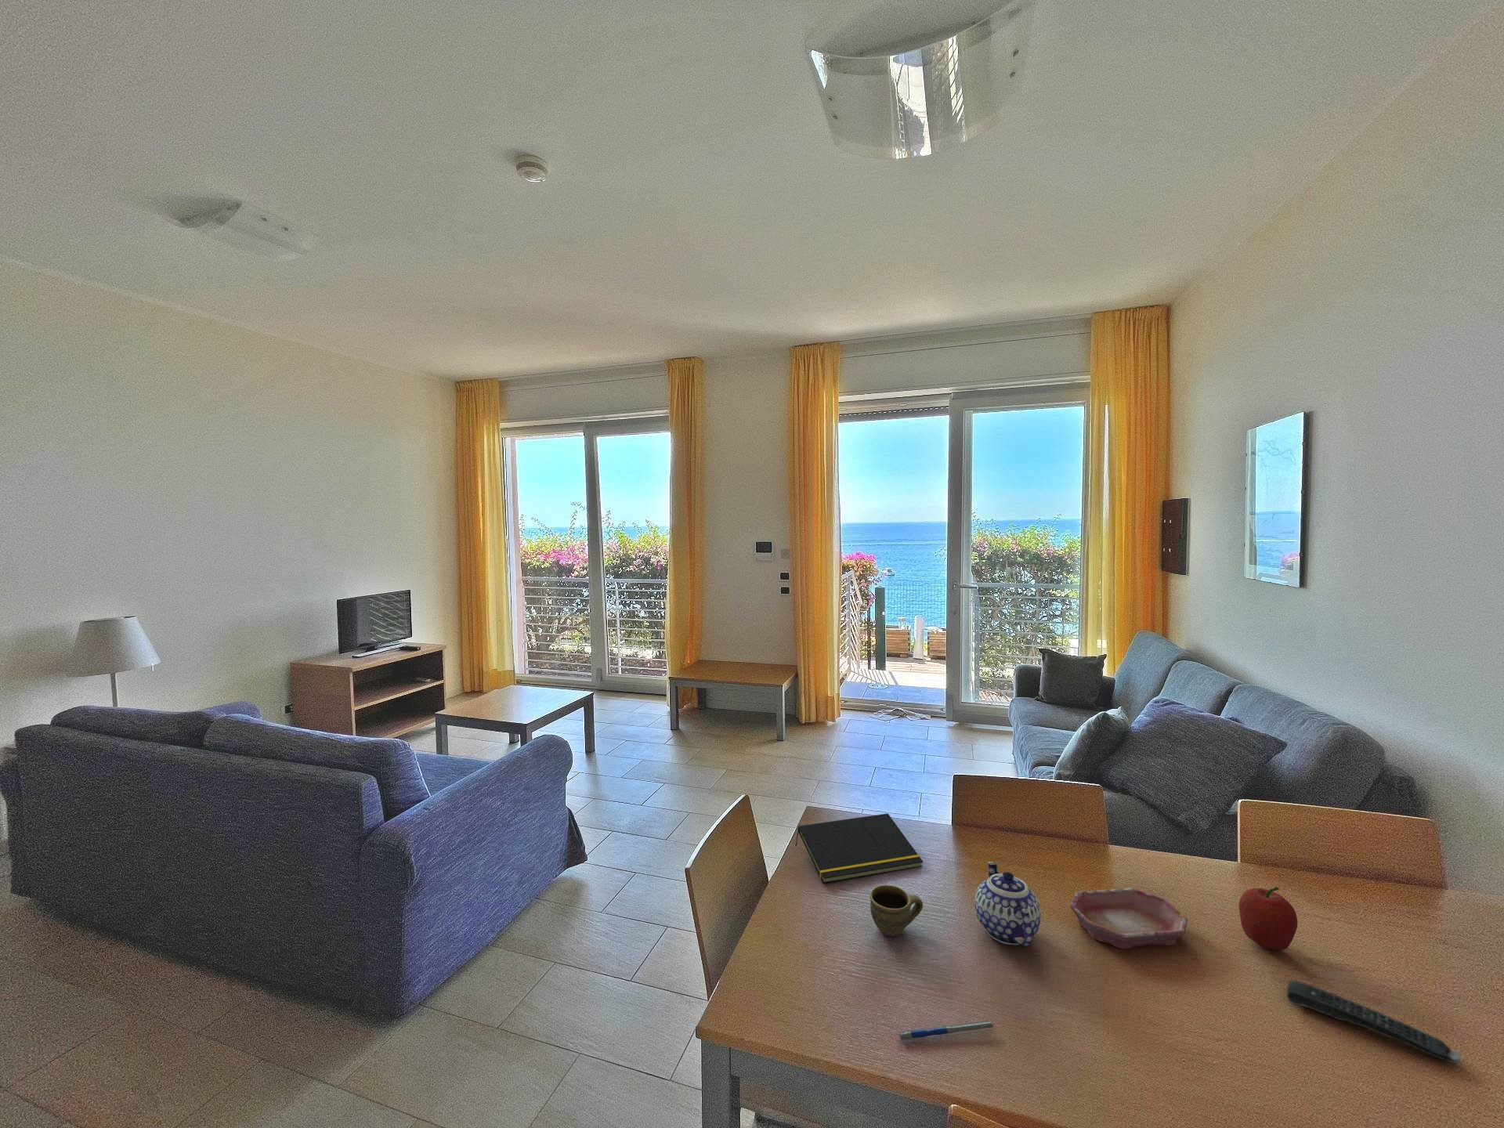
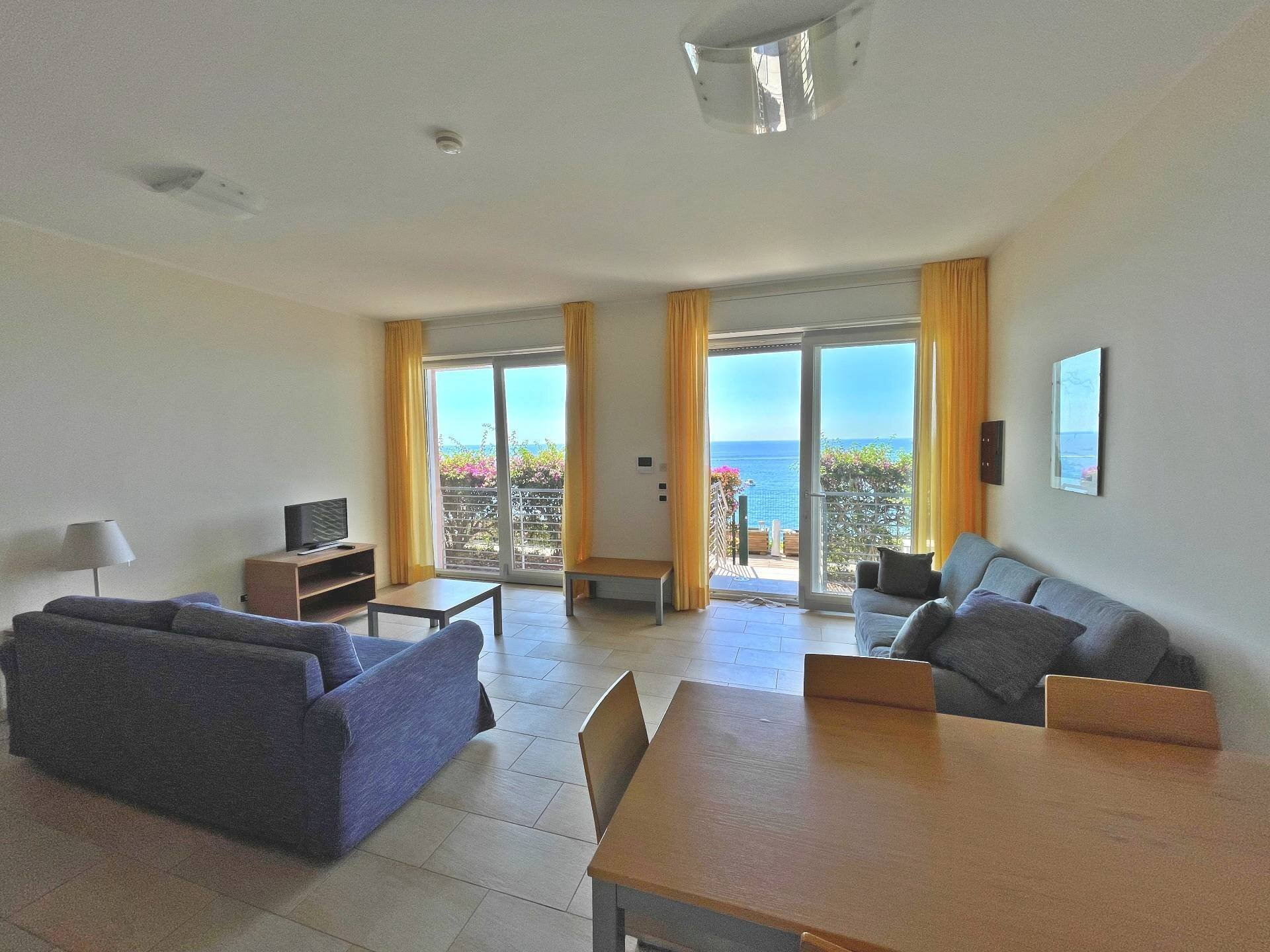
- notepad (857, 845)
- teapot (1008, 903)
- cup (896, 912)
- fruit (1267, 916)
- pen (947, 1030)
- remote control (1367, 1019)
- bowl (1126, 918)
